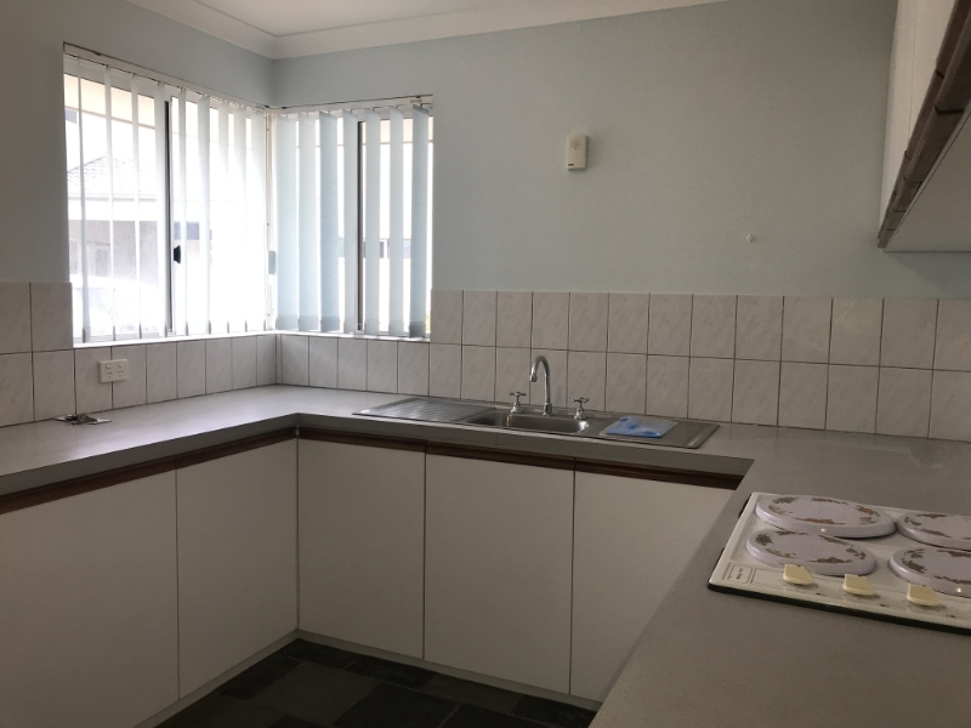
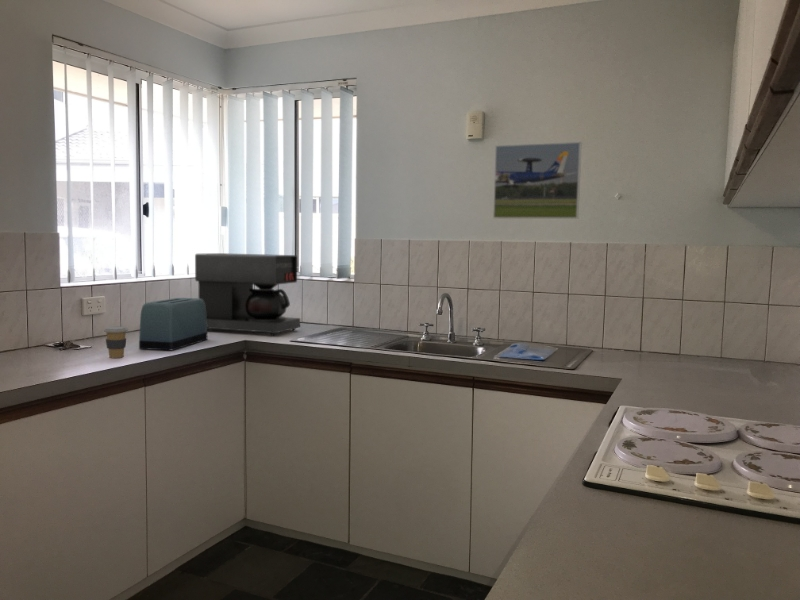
+ toaster (175, 322)
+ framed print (536, 181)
+ coffee maker (247, 292)
+ coffee cup (116, 342)
